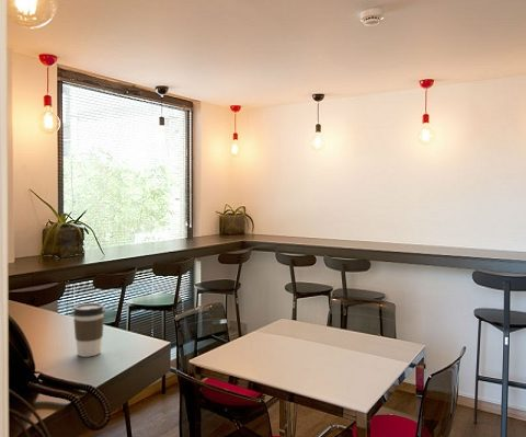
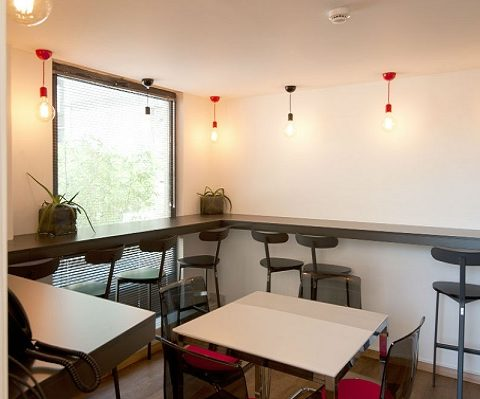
- coffee cup (89, 329)
